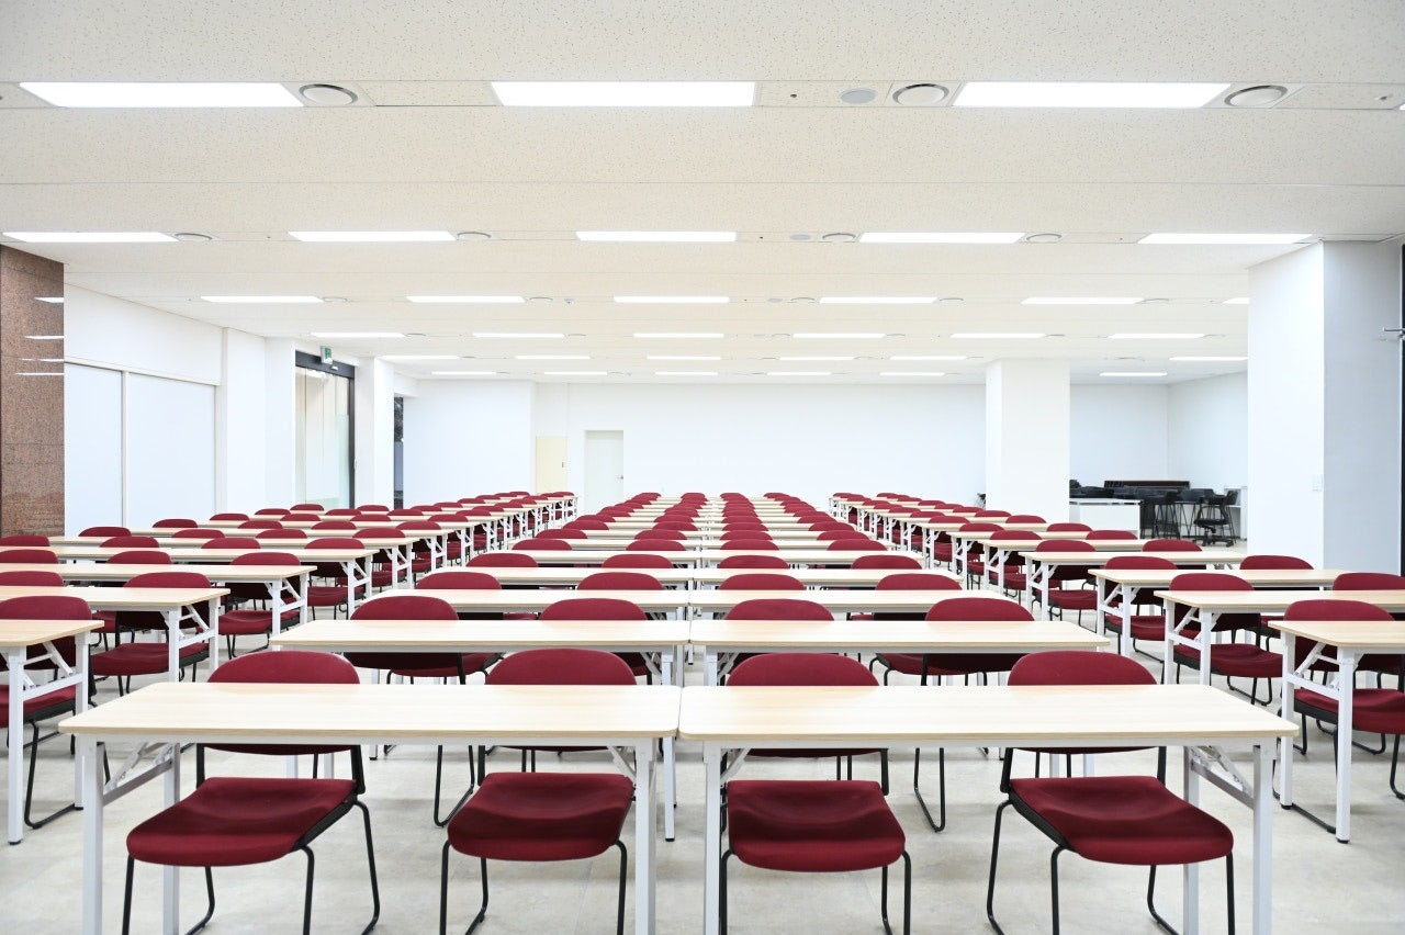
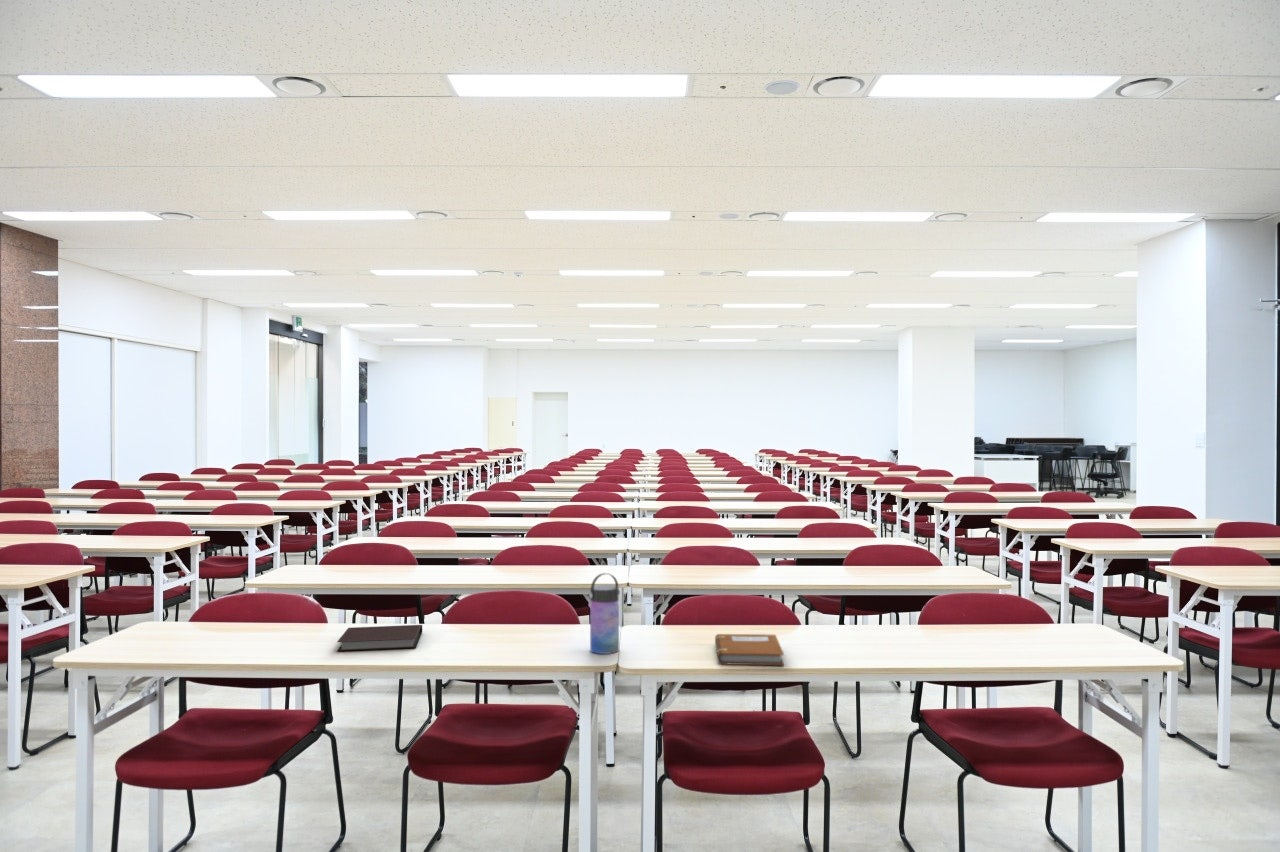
+ water bottle (604, 611)
+ notebook (381, 637)
+ notebook (747, 648)
